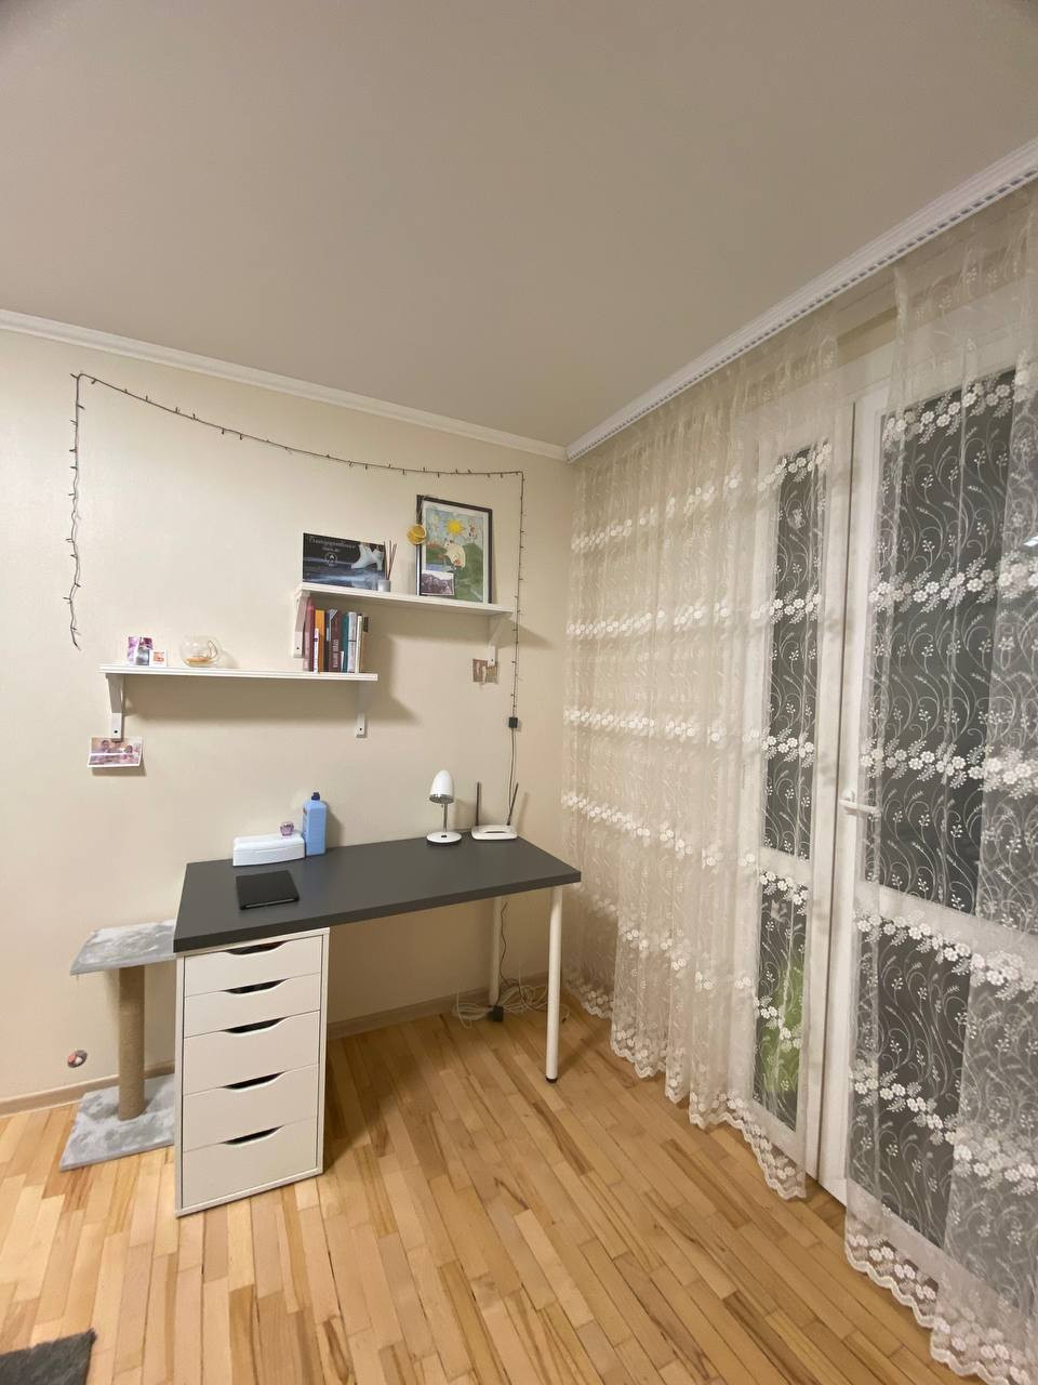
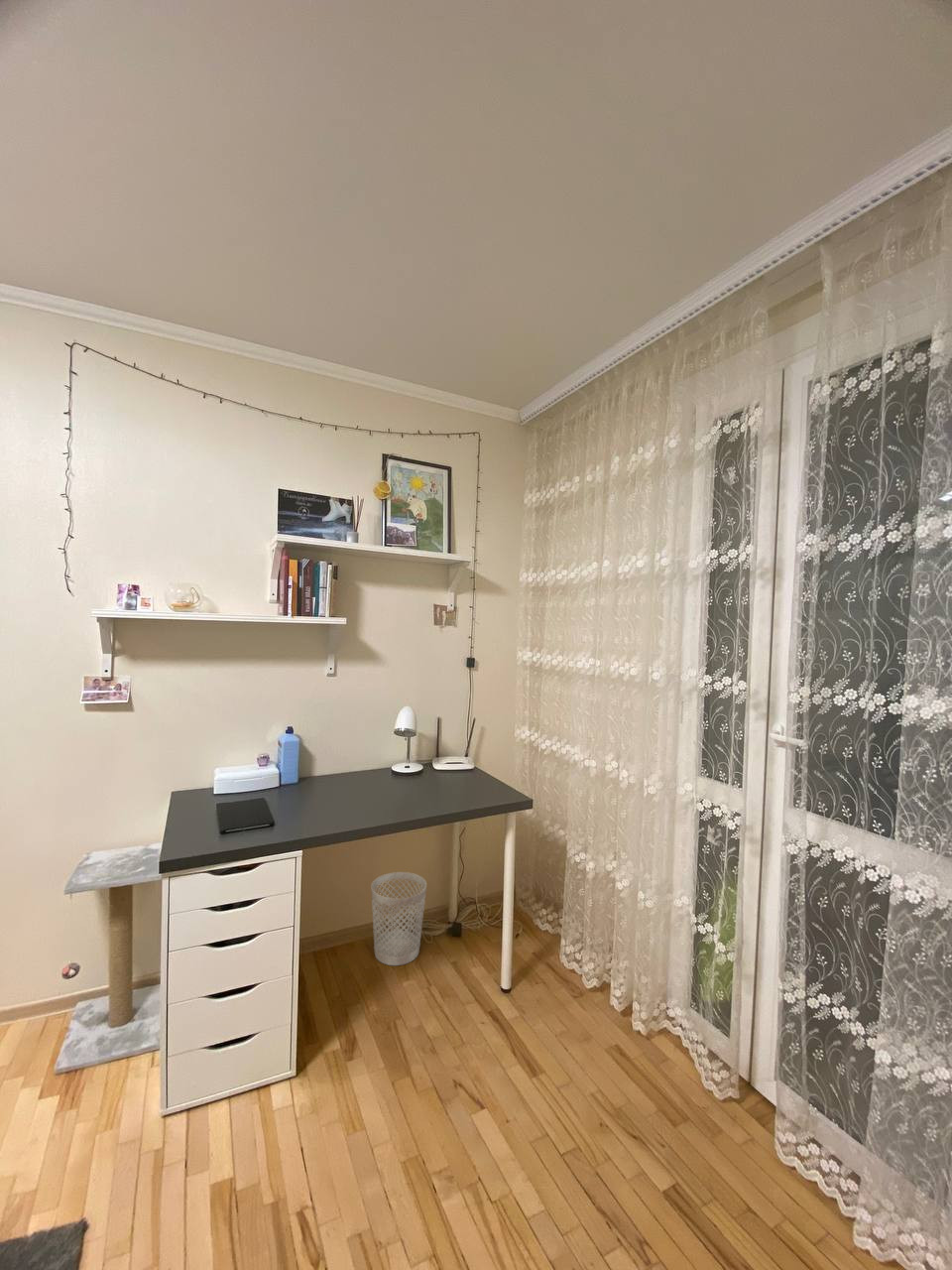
+ wastebasket (398, 919)
